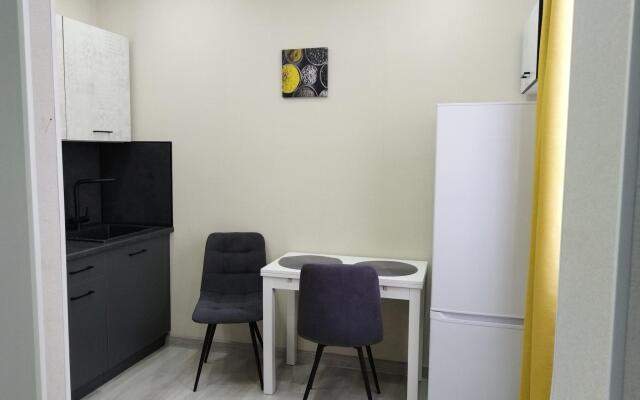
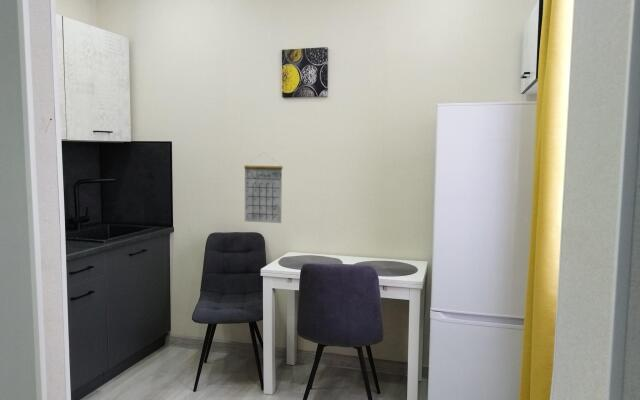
+ calendar (263, 187)
